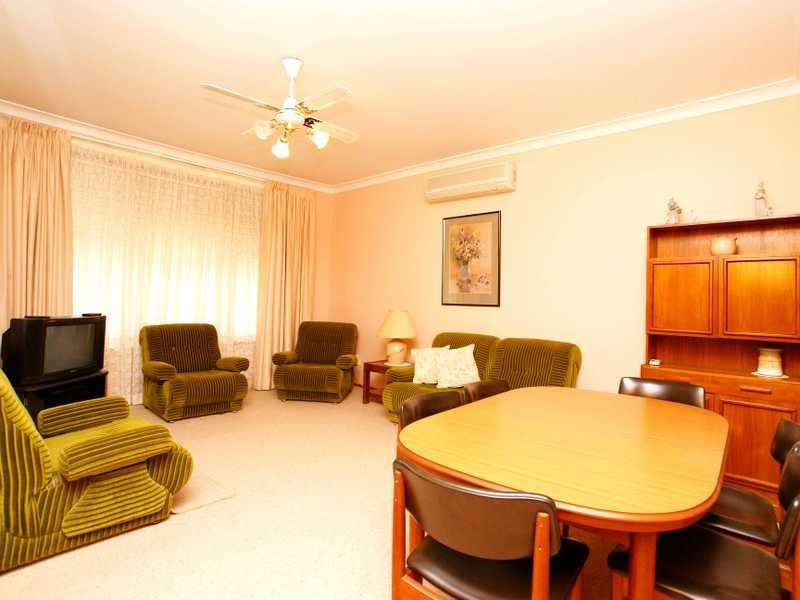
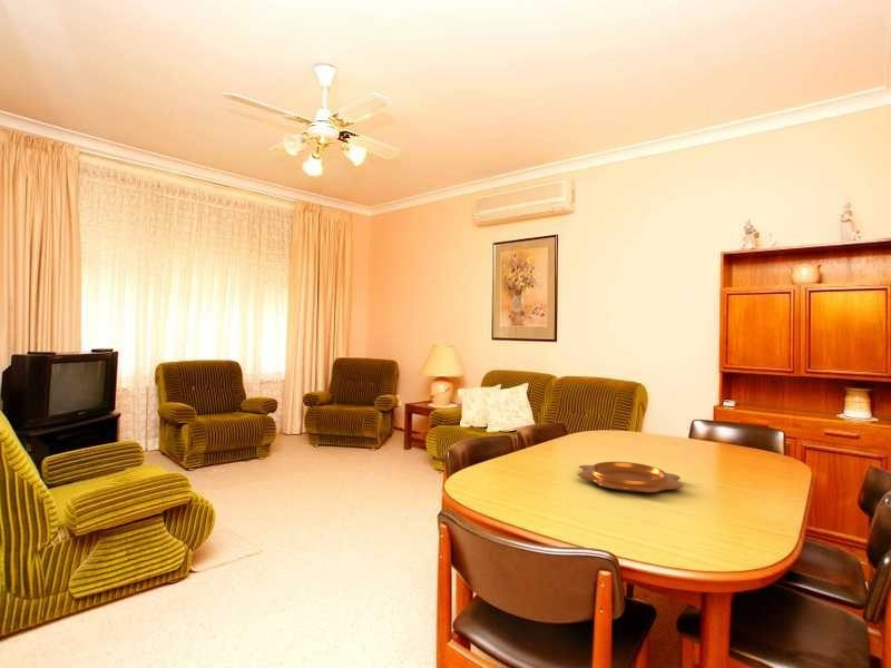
+ decorative bowl (627, 475)
